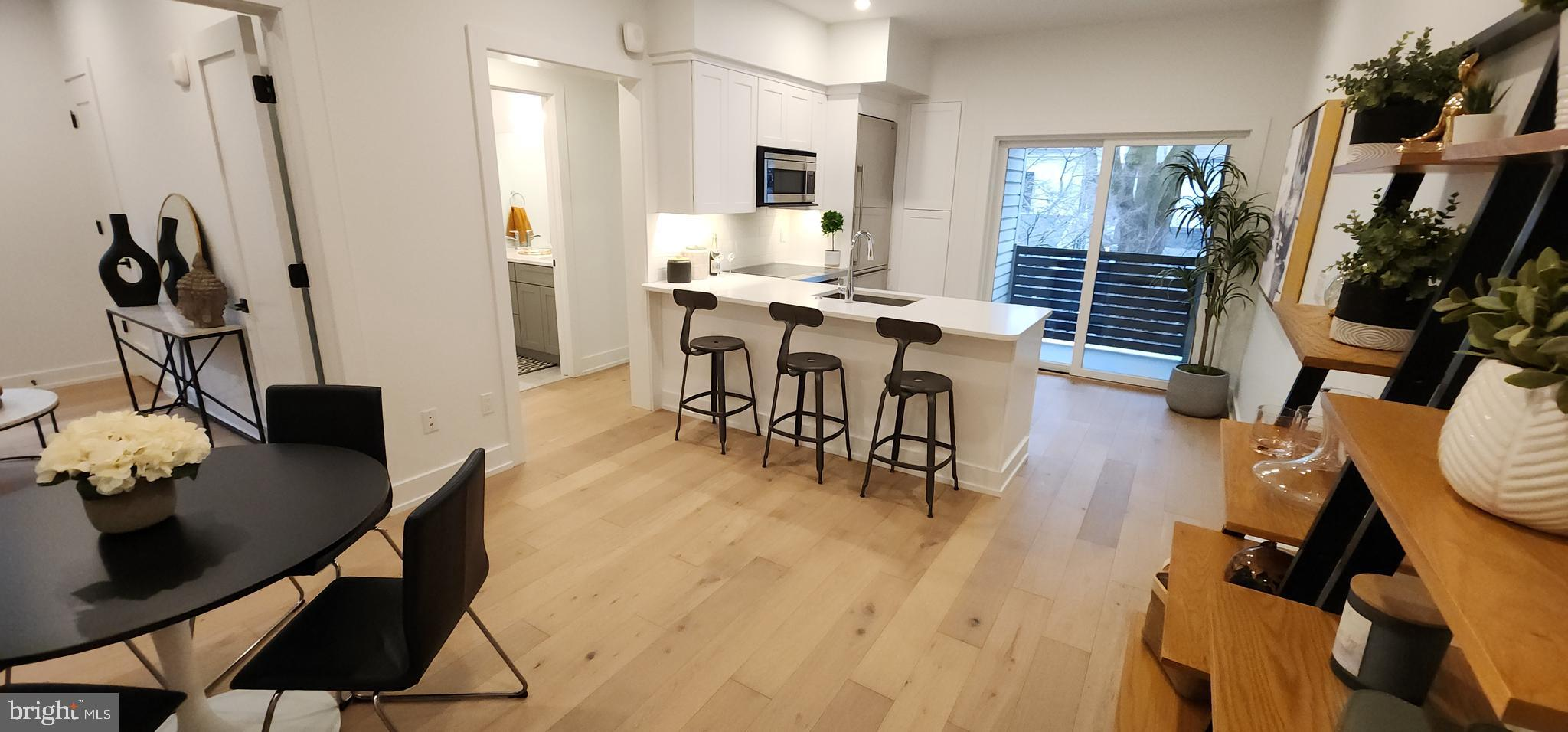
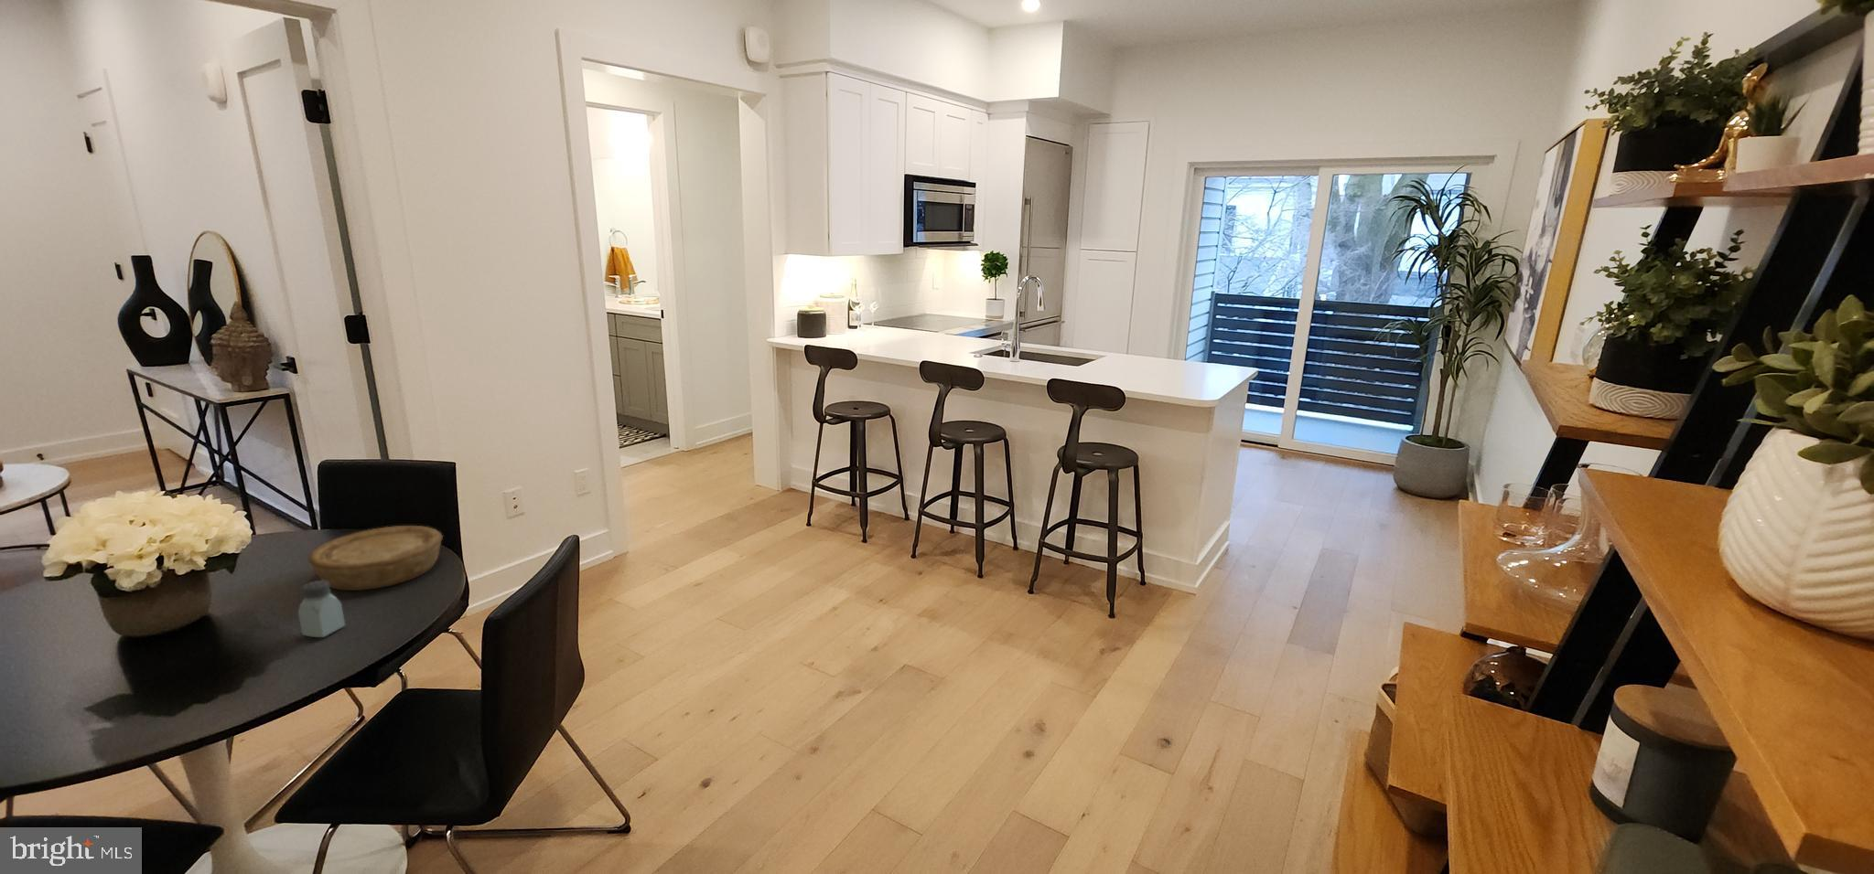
+ saltshaker (319, 608)
+ bowl (380, 558)
